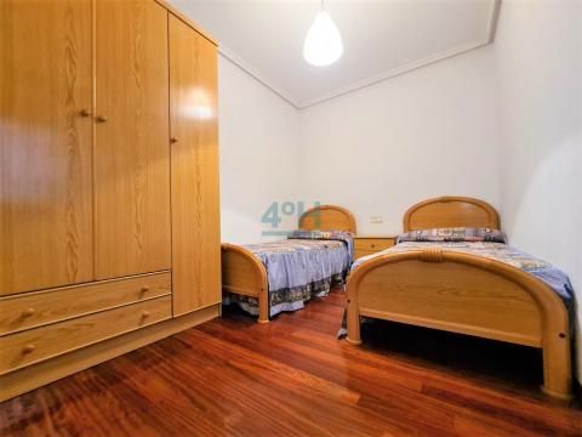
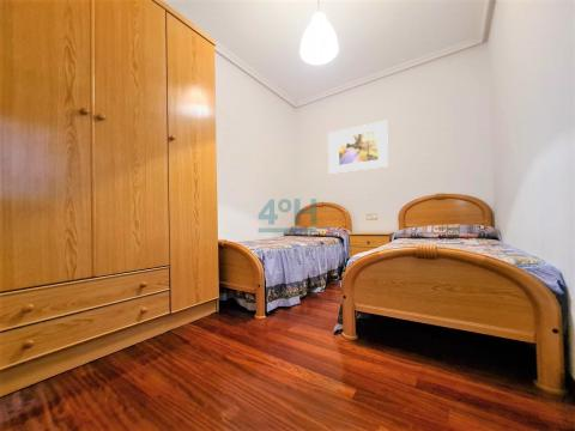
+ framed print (356, 148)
